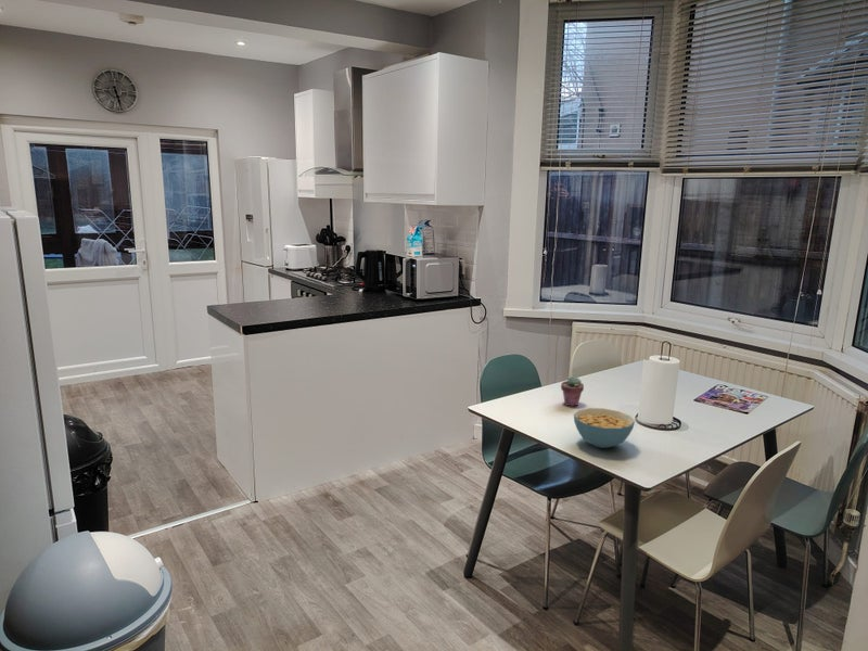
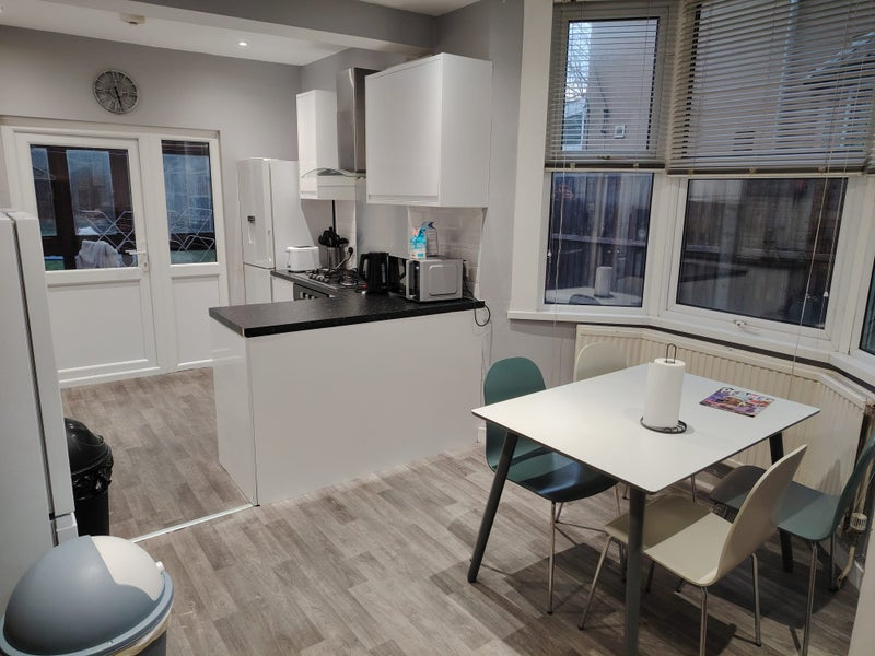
- cereal bowl (602, 431)
- potted succulent (572, 390)
